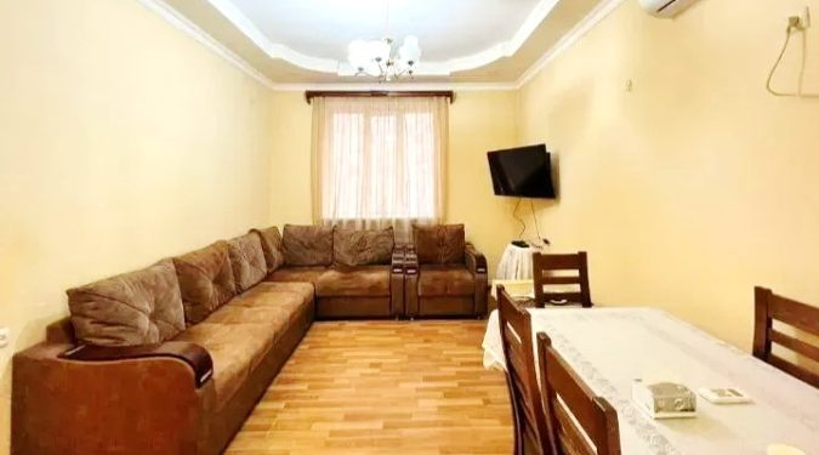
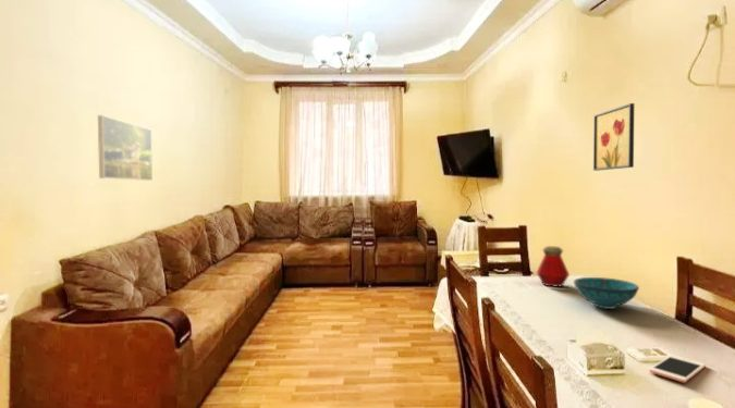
+ wall art (613, 139)
+ cell phone (677, 368)
+ decorative bowl (604, 294)
+ bottle (552, 265)
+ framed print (127, 151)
